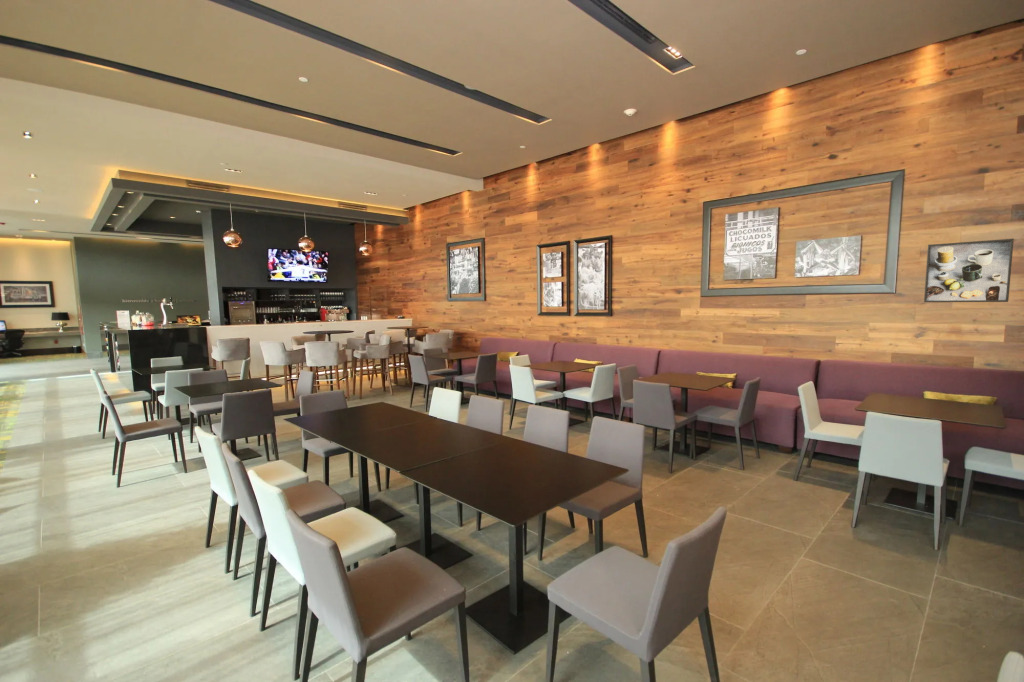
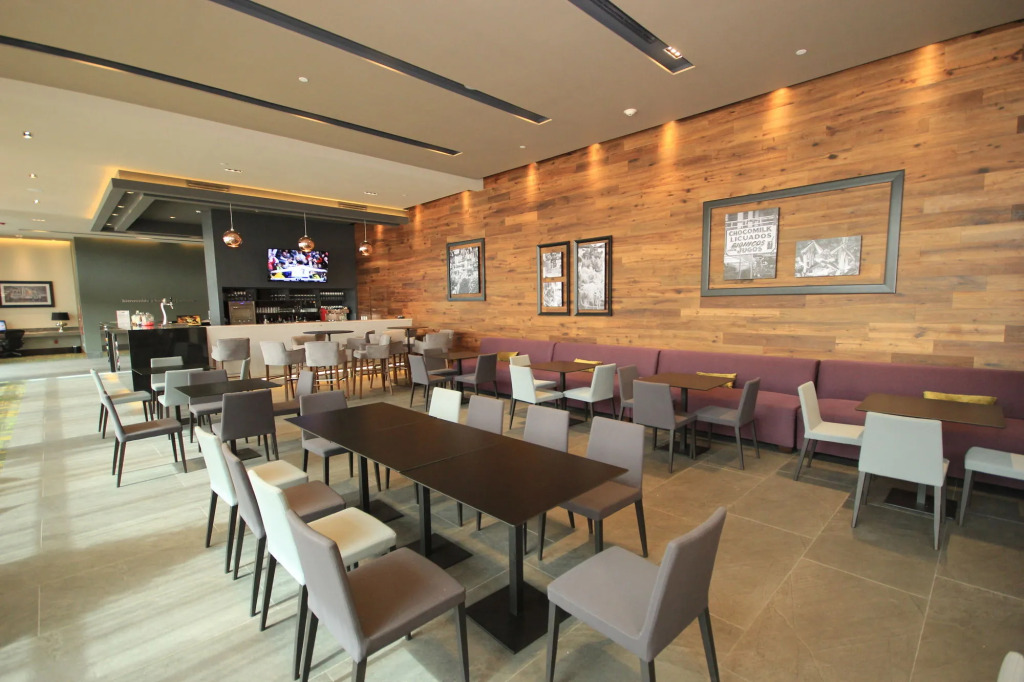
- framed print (966, 272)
